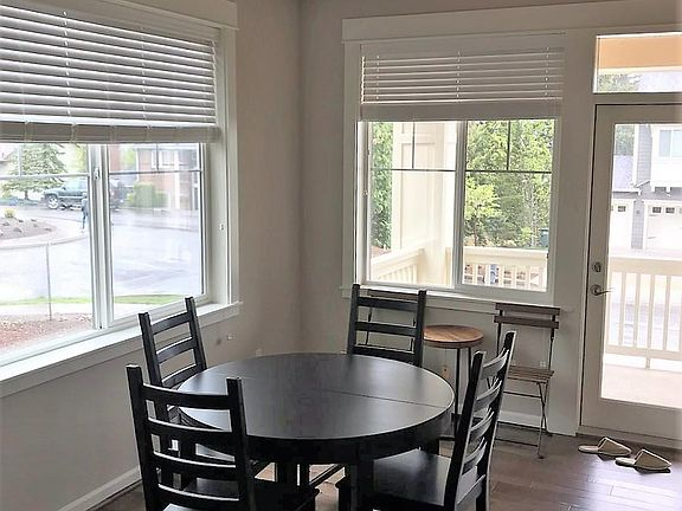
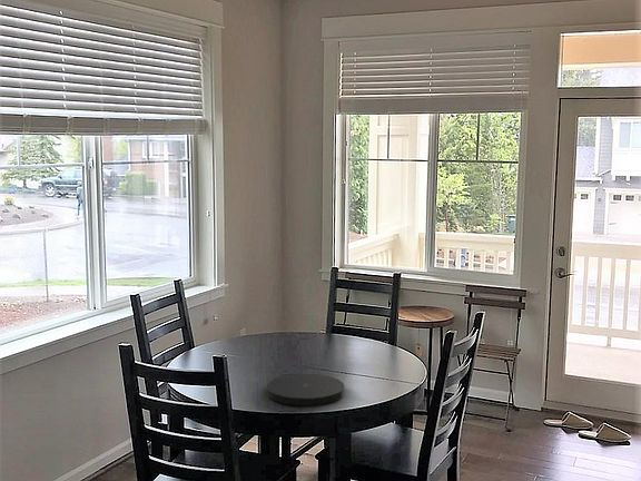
+ plate (305, 389)
